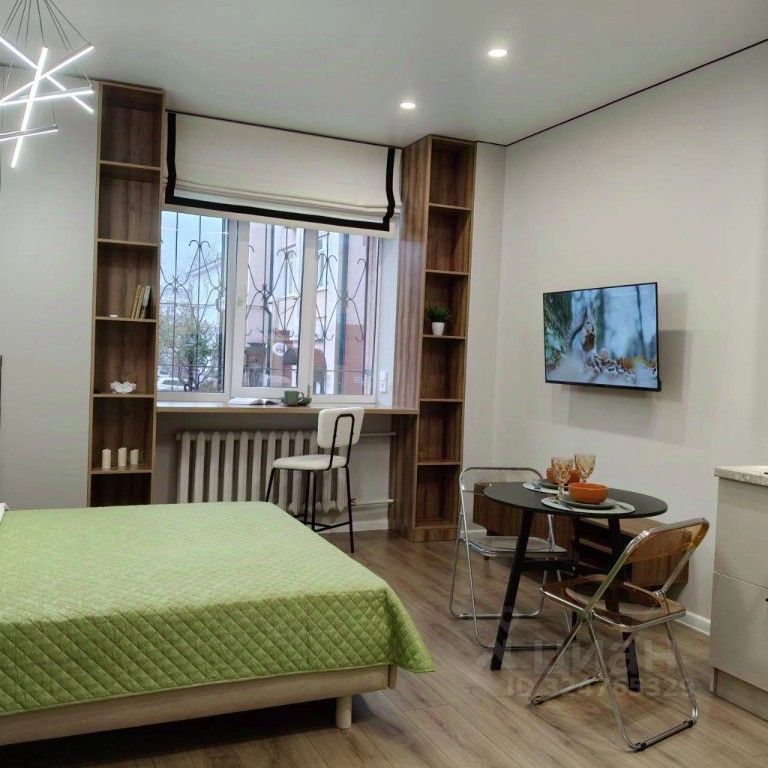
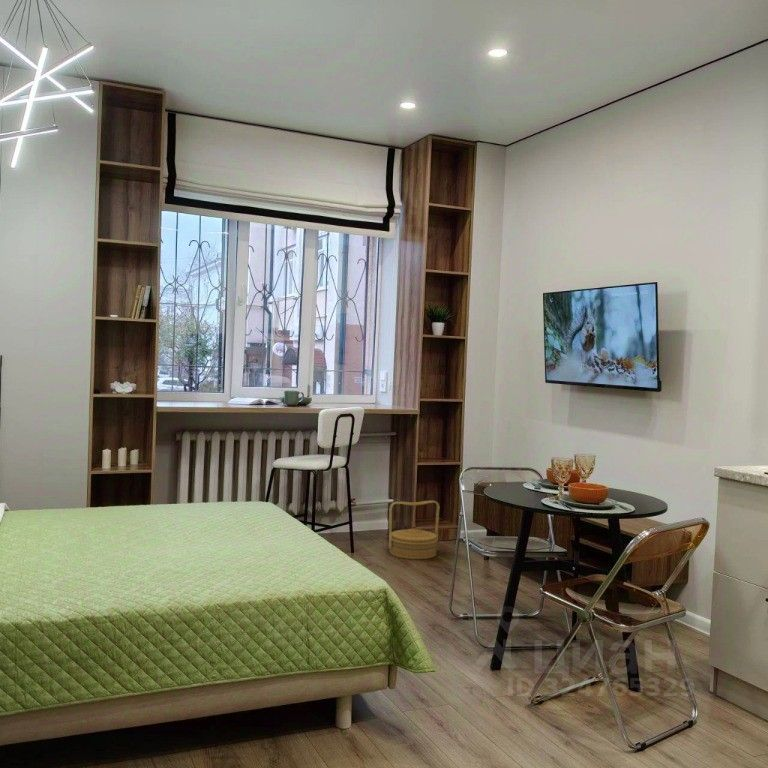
+ basket (414, 527)
